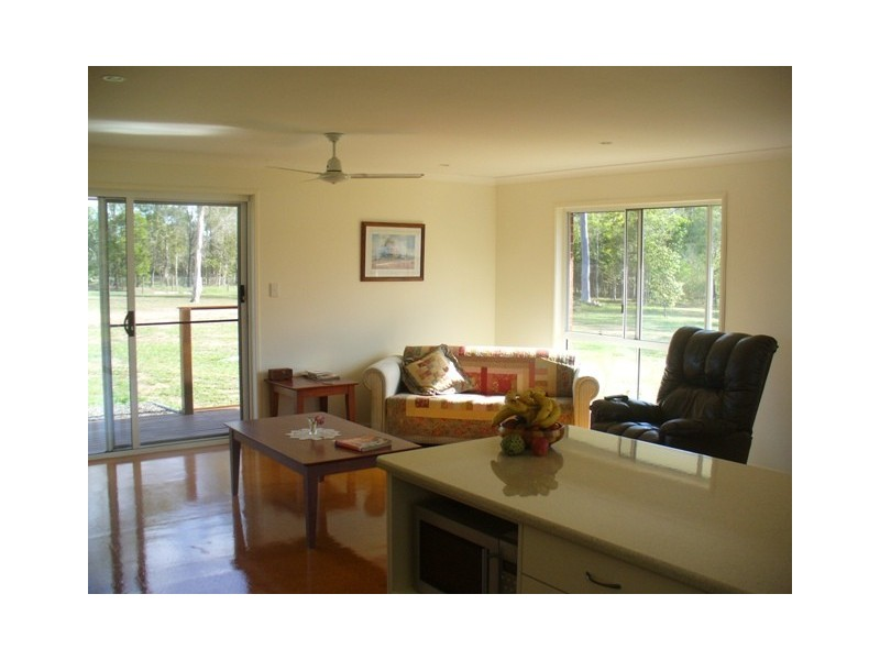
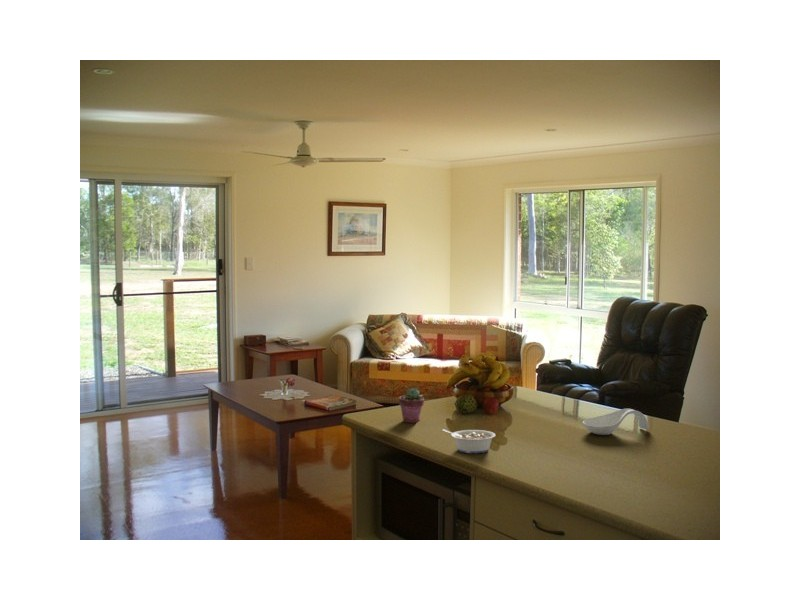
+ legume (471, 440)
+ spoon rest (615, 421)
+ potted succulent (411, 404)
